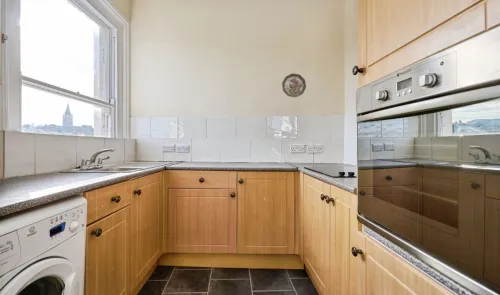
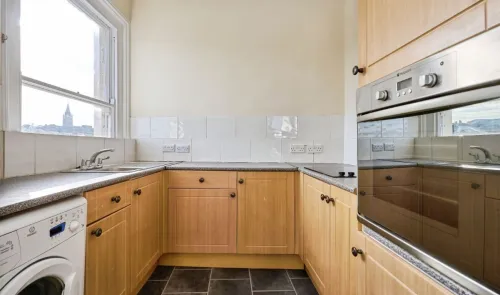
- decorative plate (293, 85)
